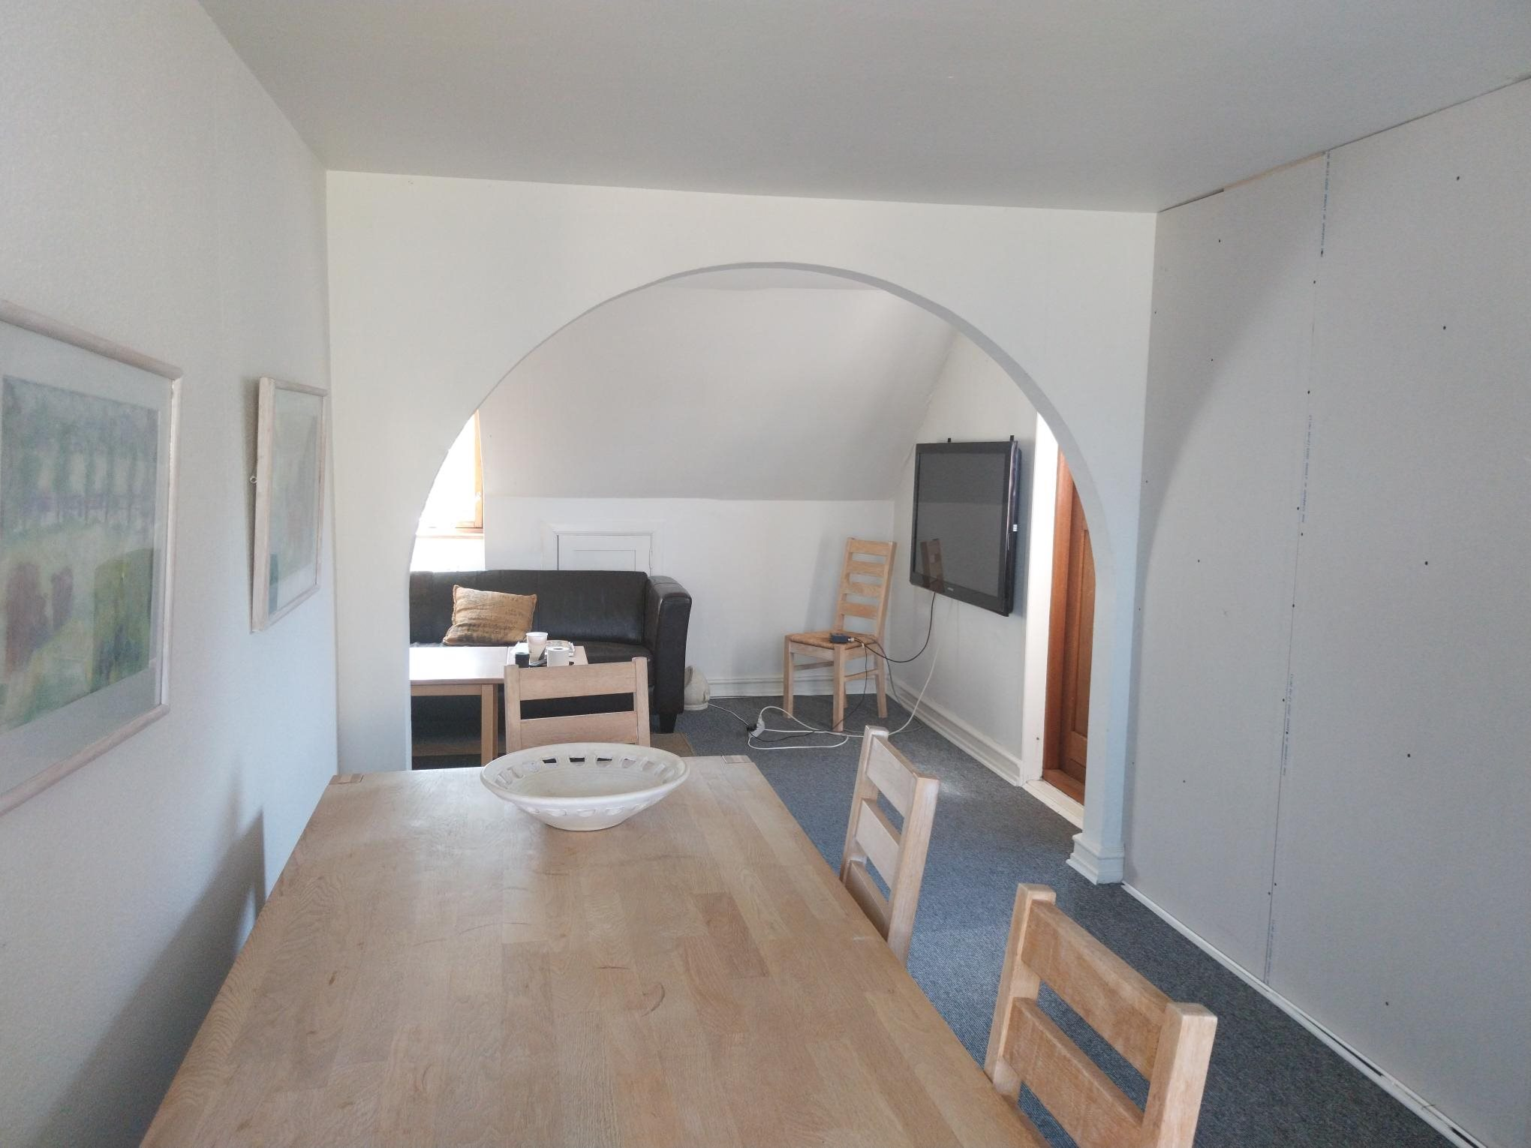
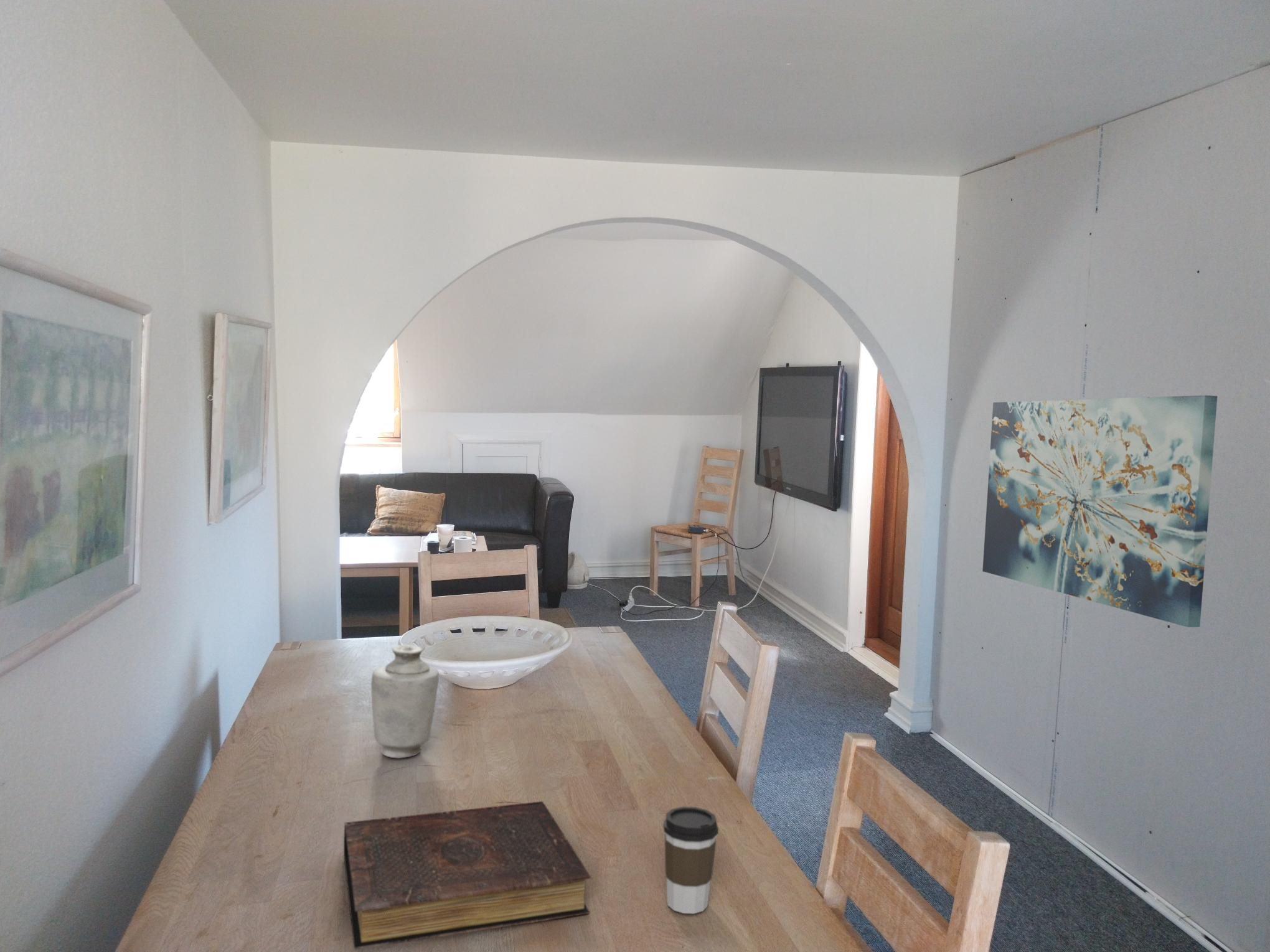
+ wall art (1081, 498)
+ vase (405, 699)
+ book (460, 864)
+ coffee cup (689, 860)
